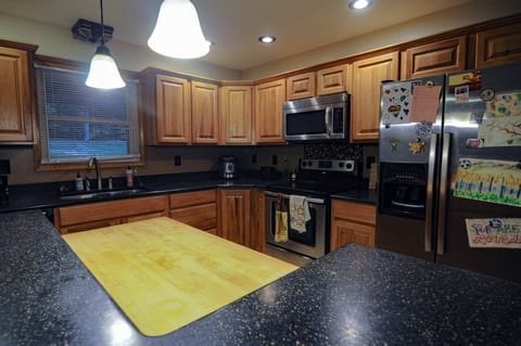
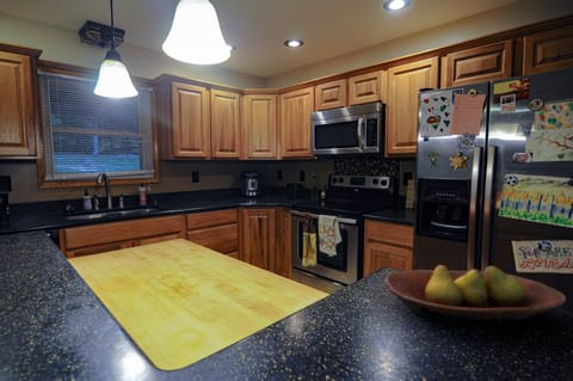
+ fruit bowl (467, 288)
